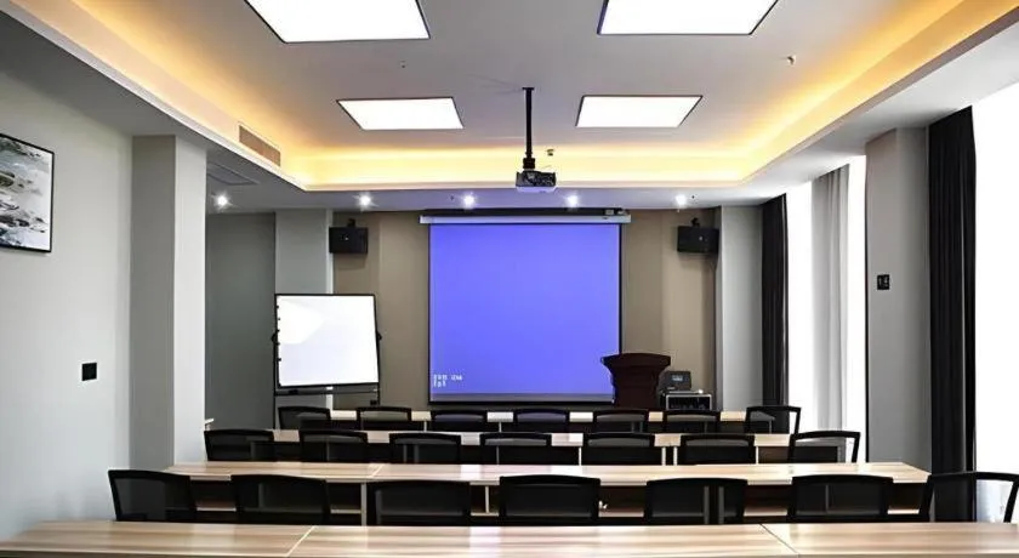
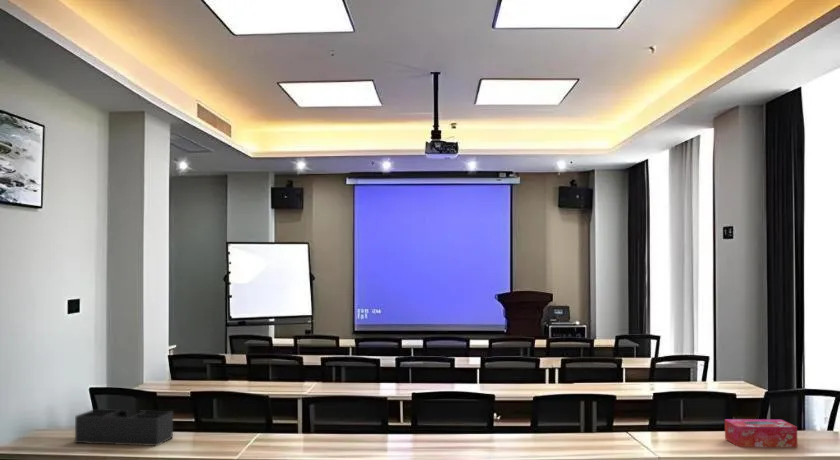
+ desk organizer (124, 427)
+ tissue box (760, 432)
